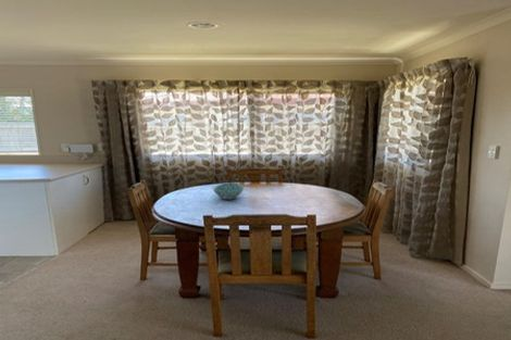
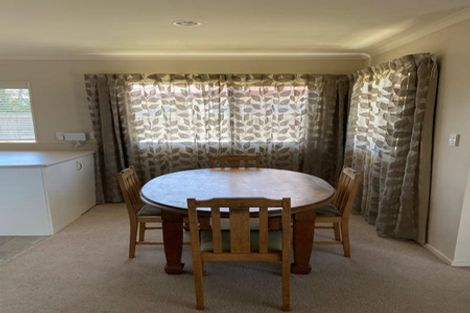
- bowl (228, 191)
